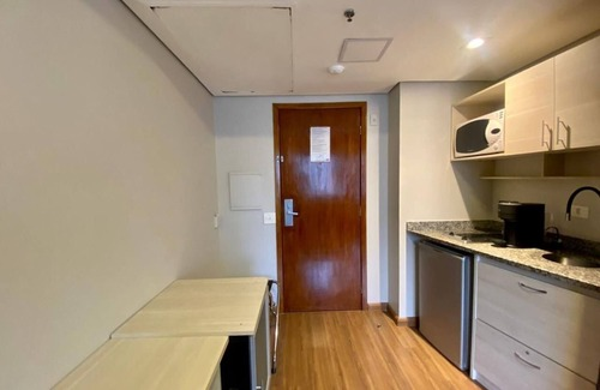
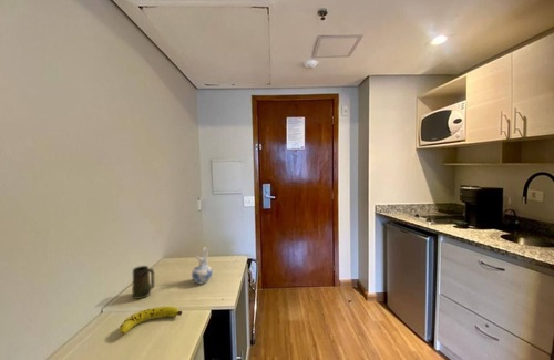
+ mug (144, 281)
+ fruit (152, 318)
+ ceramic pitcher (202, 265)
